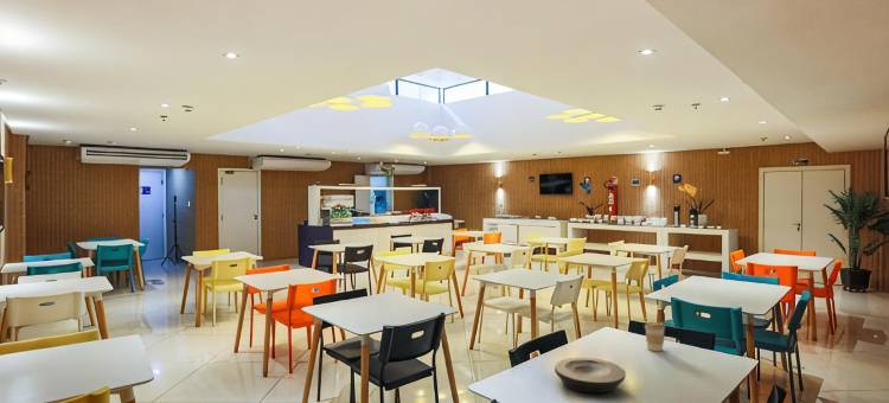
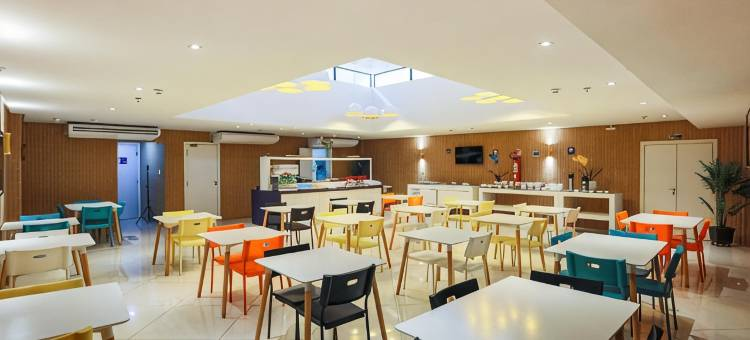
- coffee cup (654, 335)
- plate (589, 377)
